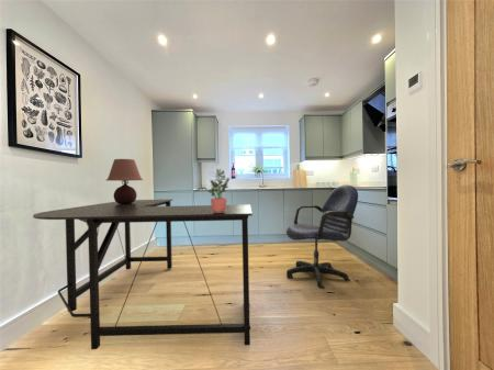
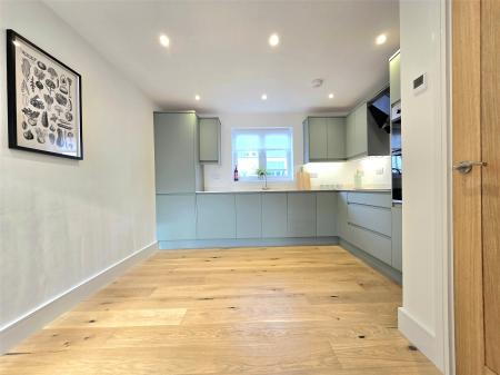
- office chair (318, 229)
- table lamp (124, 181)
- desk (167, 249)
- potted plant (213, 190)
